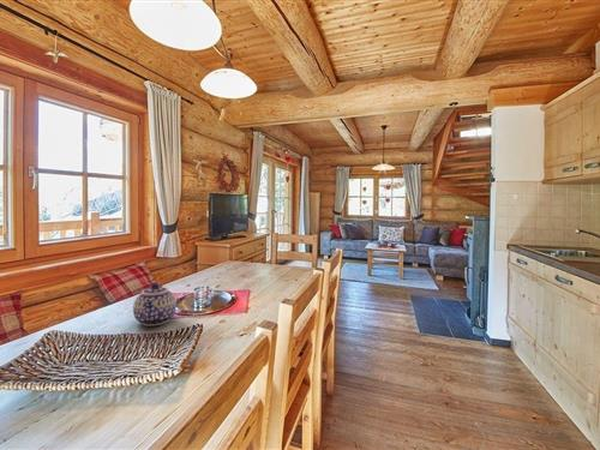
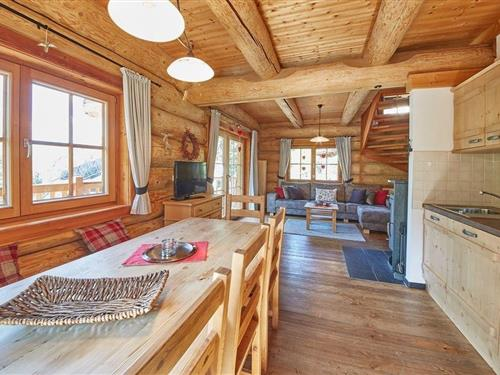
- teapot (155, 301)
